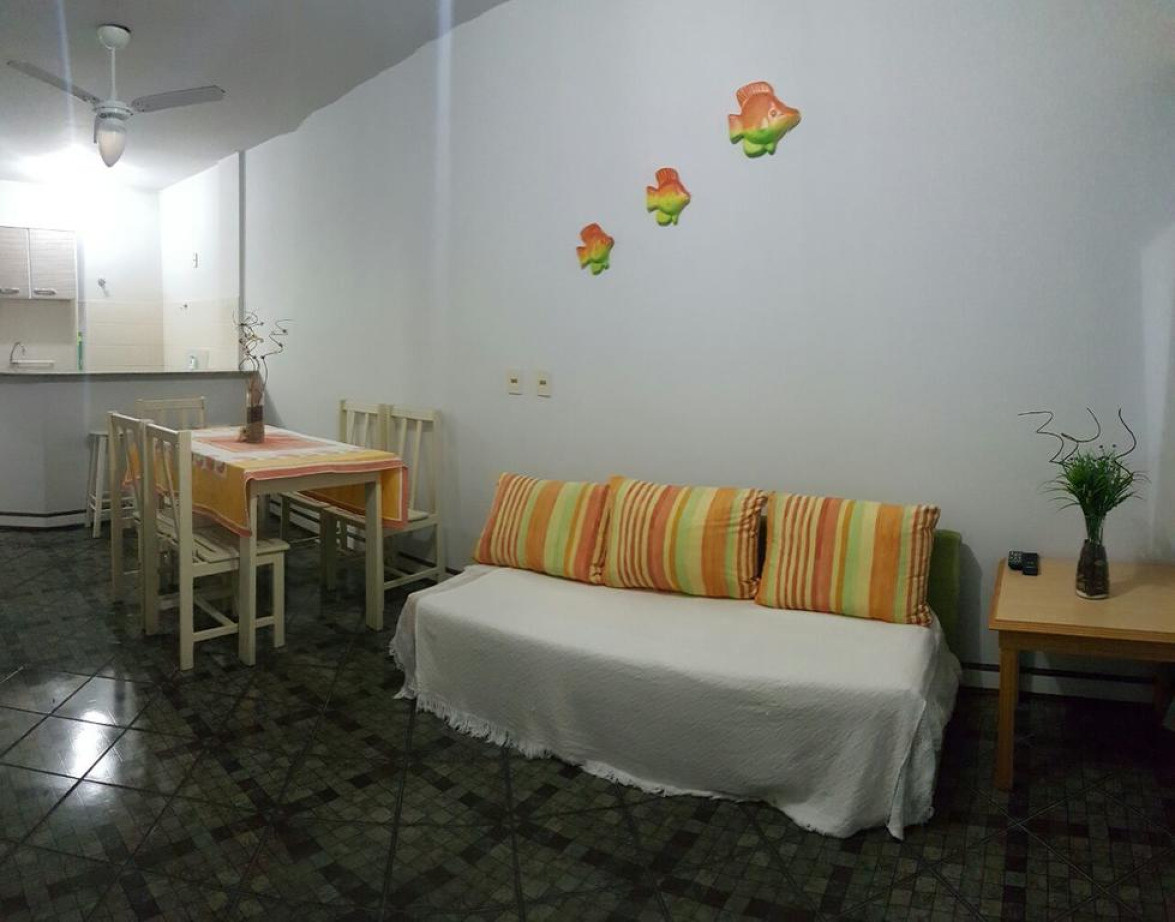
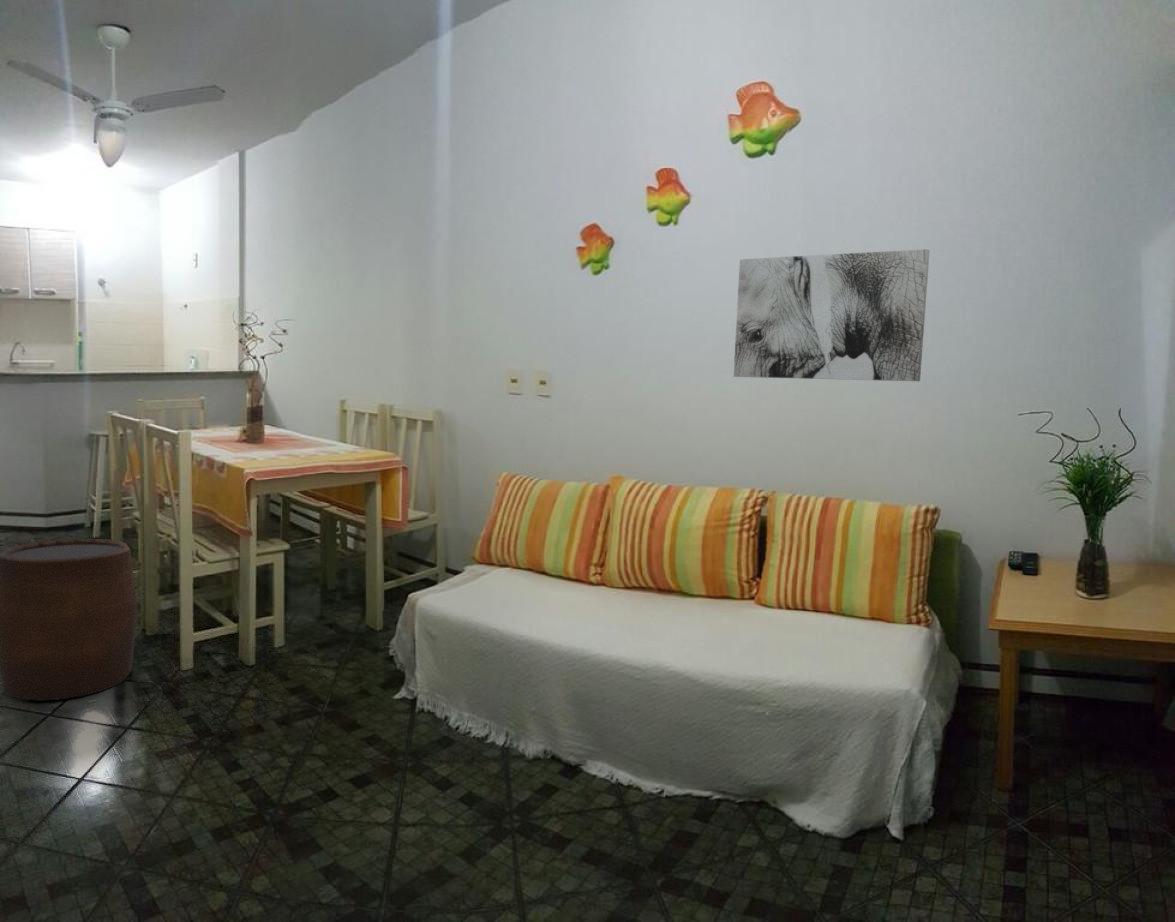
+ stool (68, 615)
+ wall art (825, 317)
